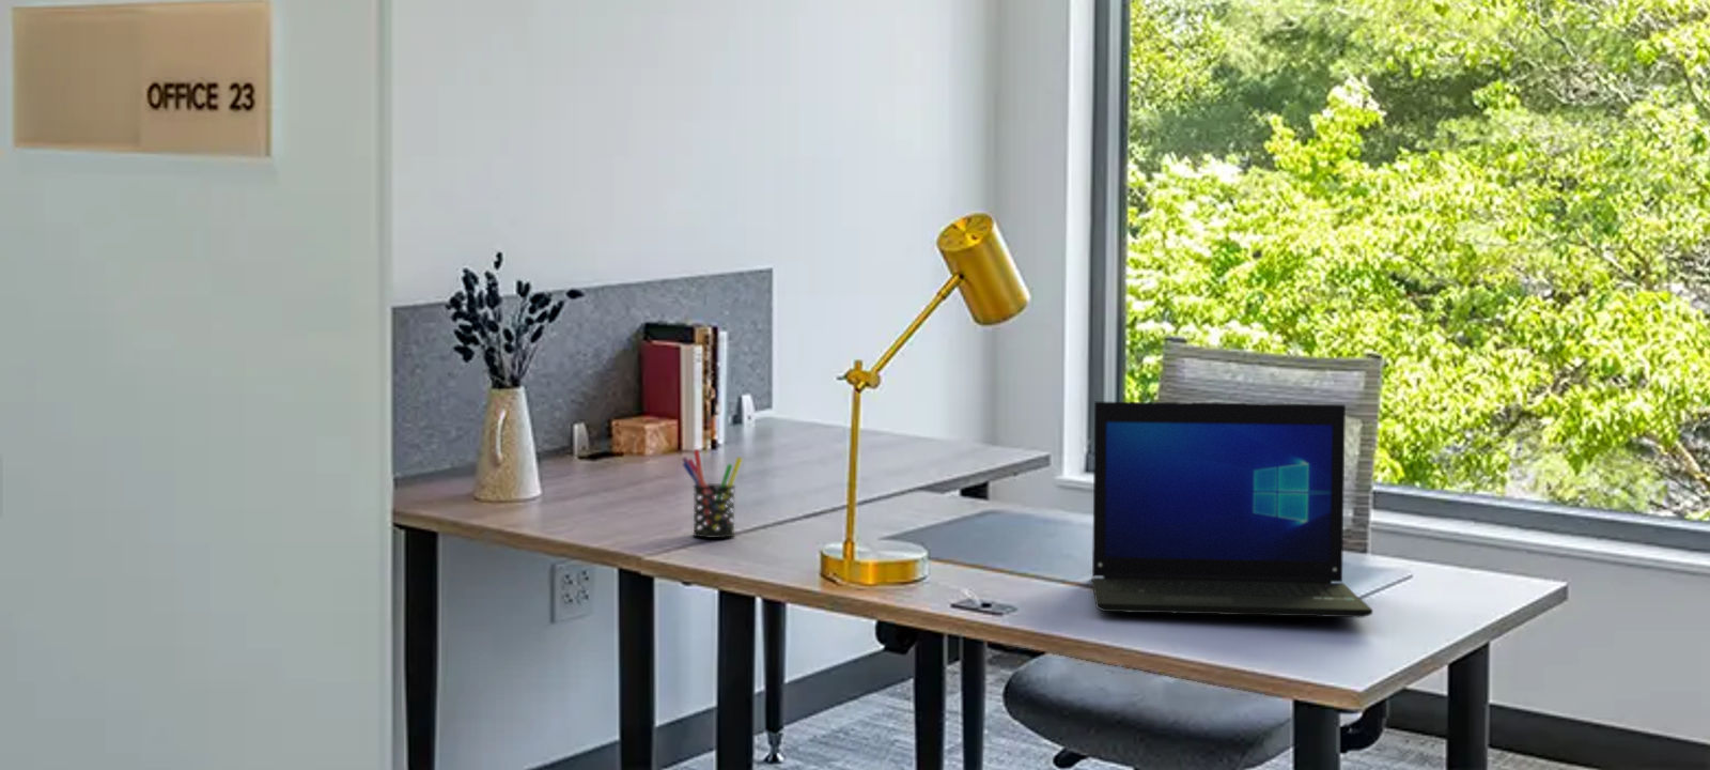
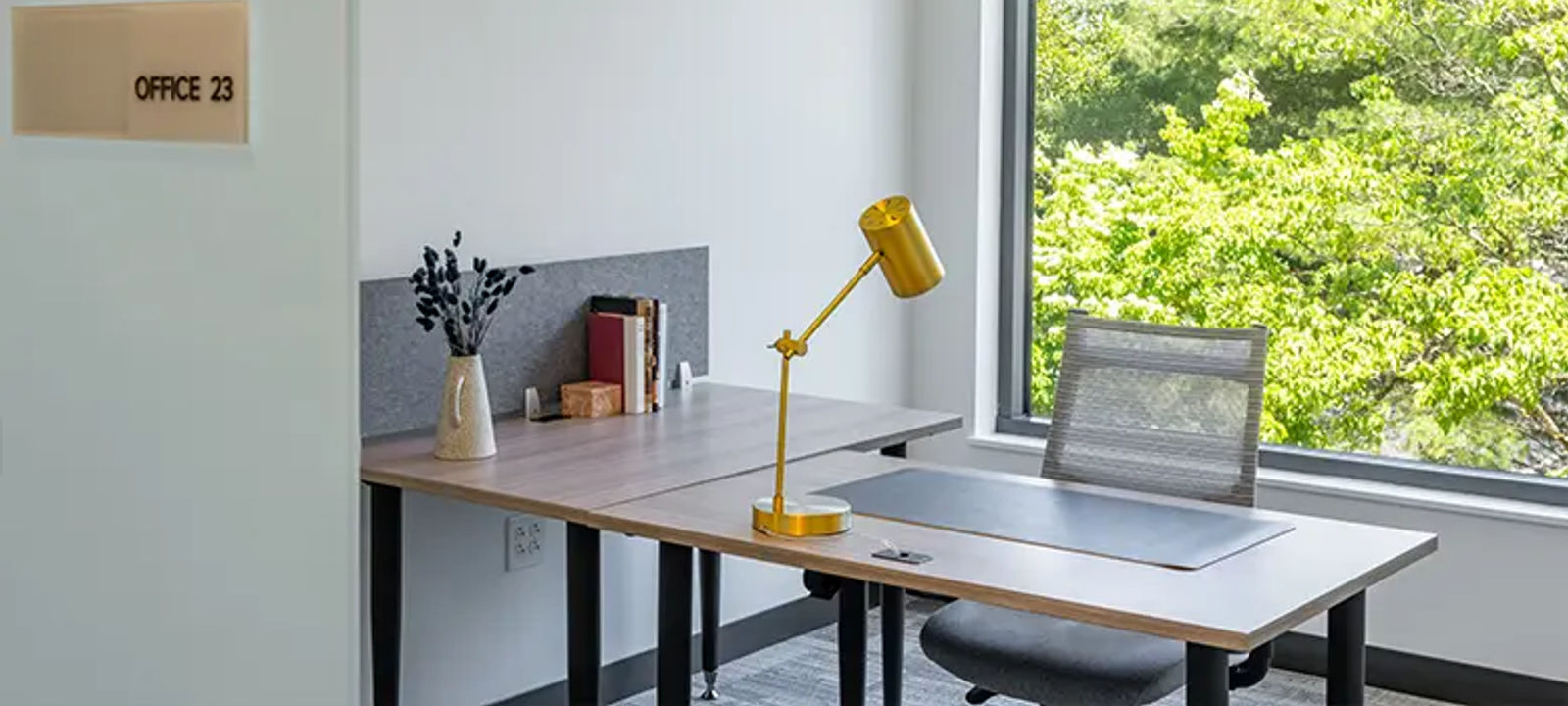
- laptop (1225, 504)
- pen holder (714, 492)
